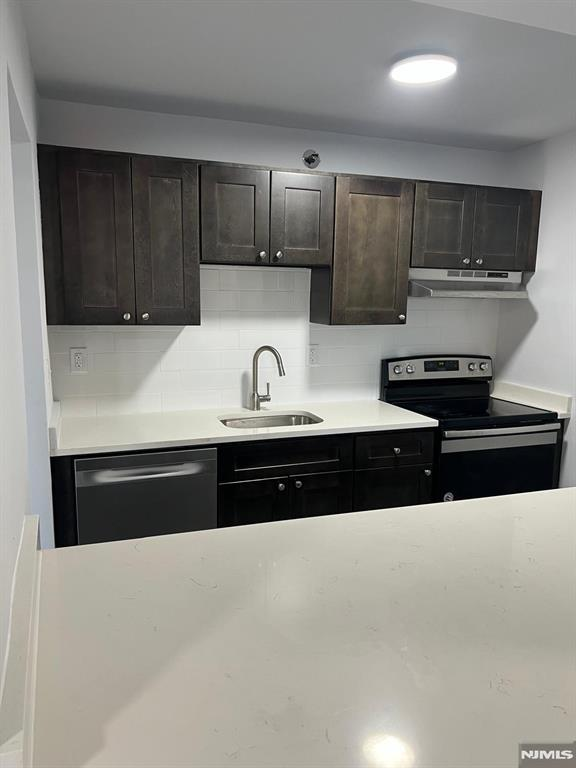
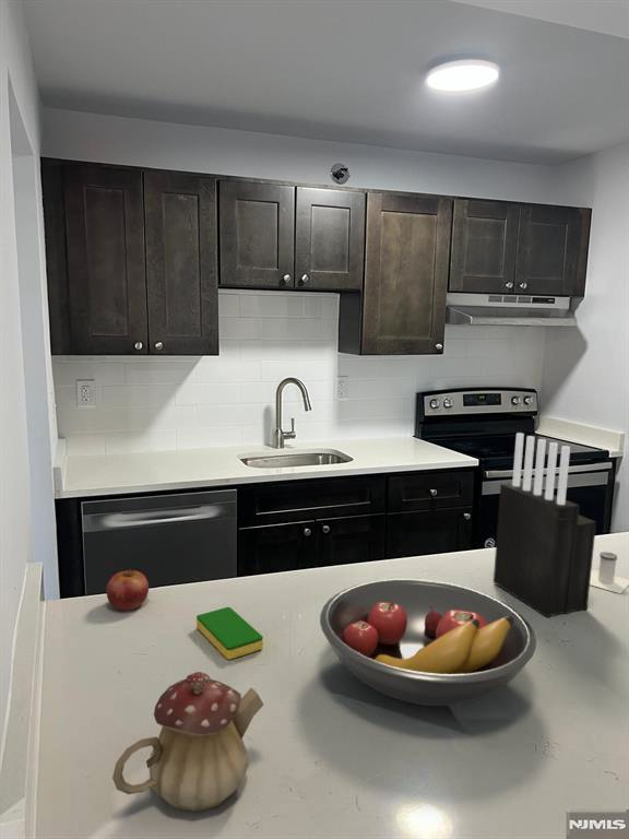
+ knife block (548, 518)
+ apple (127, 586)
+ dish sponge (228, 631)
+ teapot (191, 731)
+ salt shaker (606, 568)
+ fruit bowl (424, 640)
